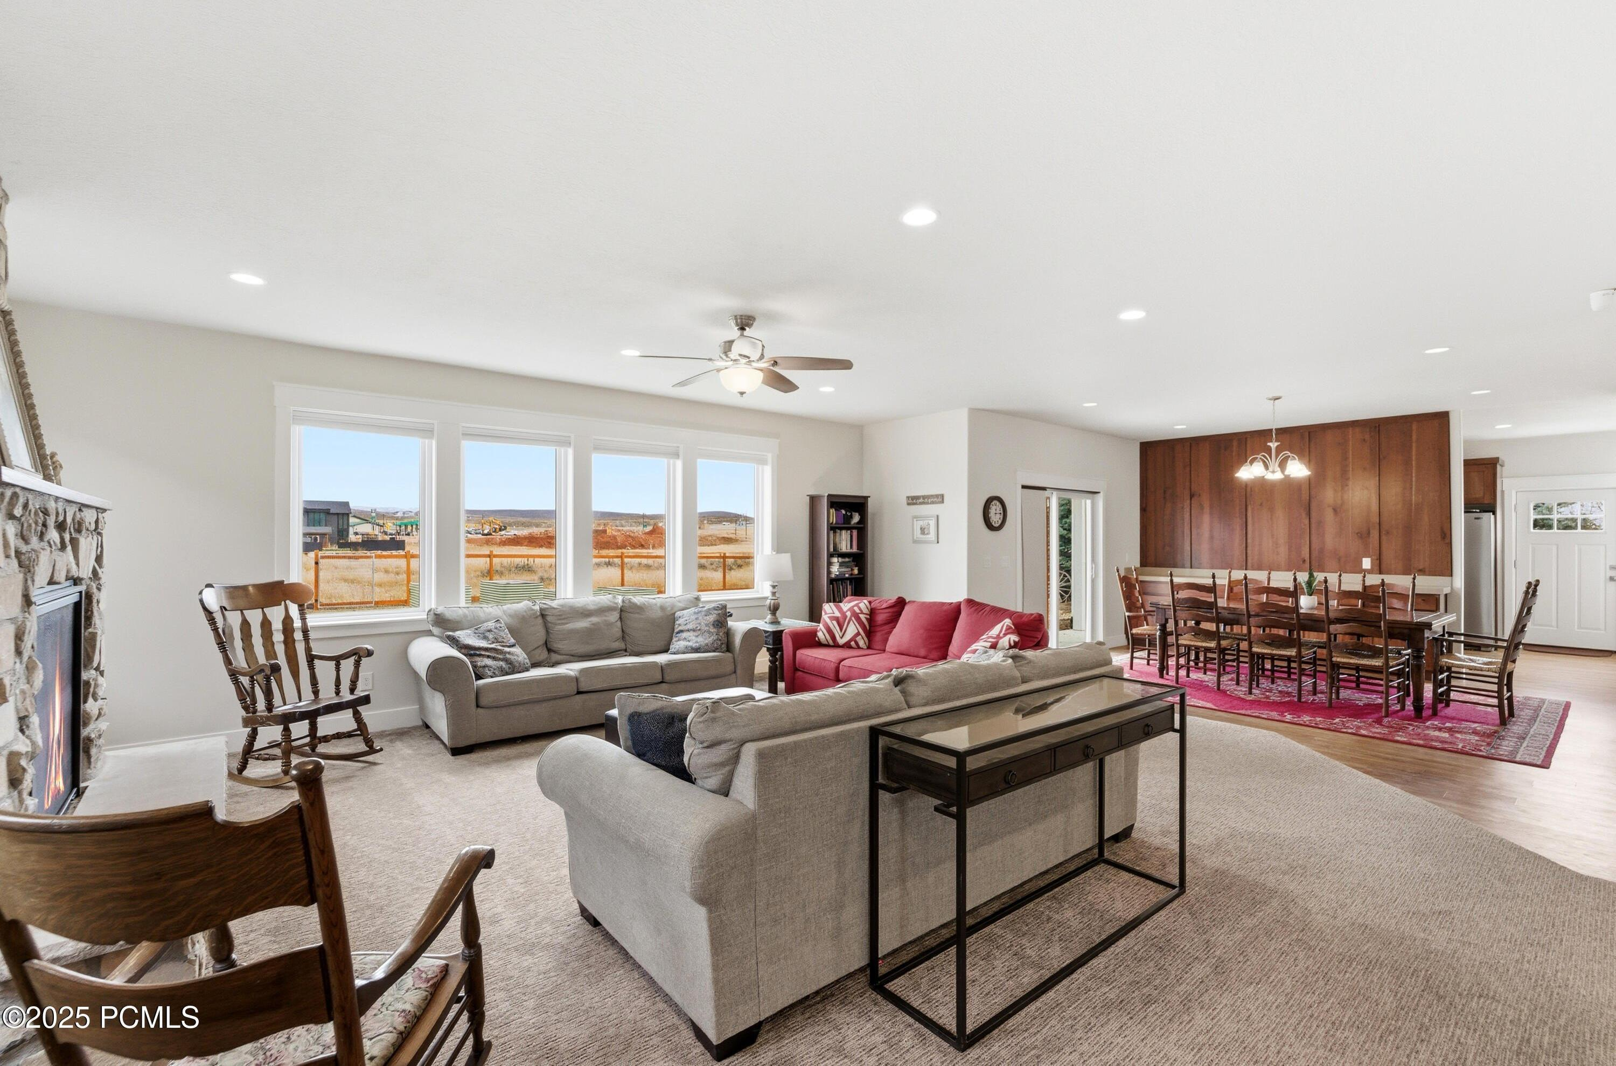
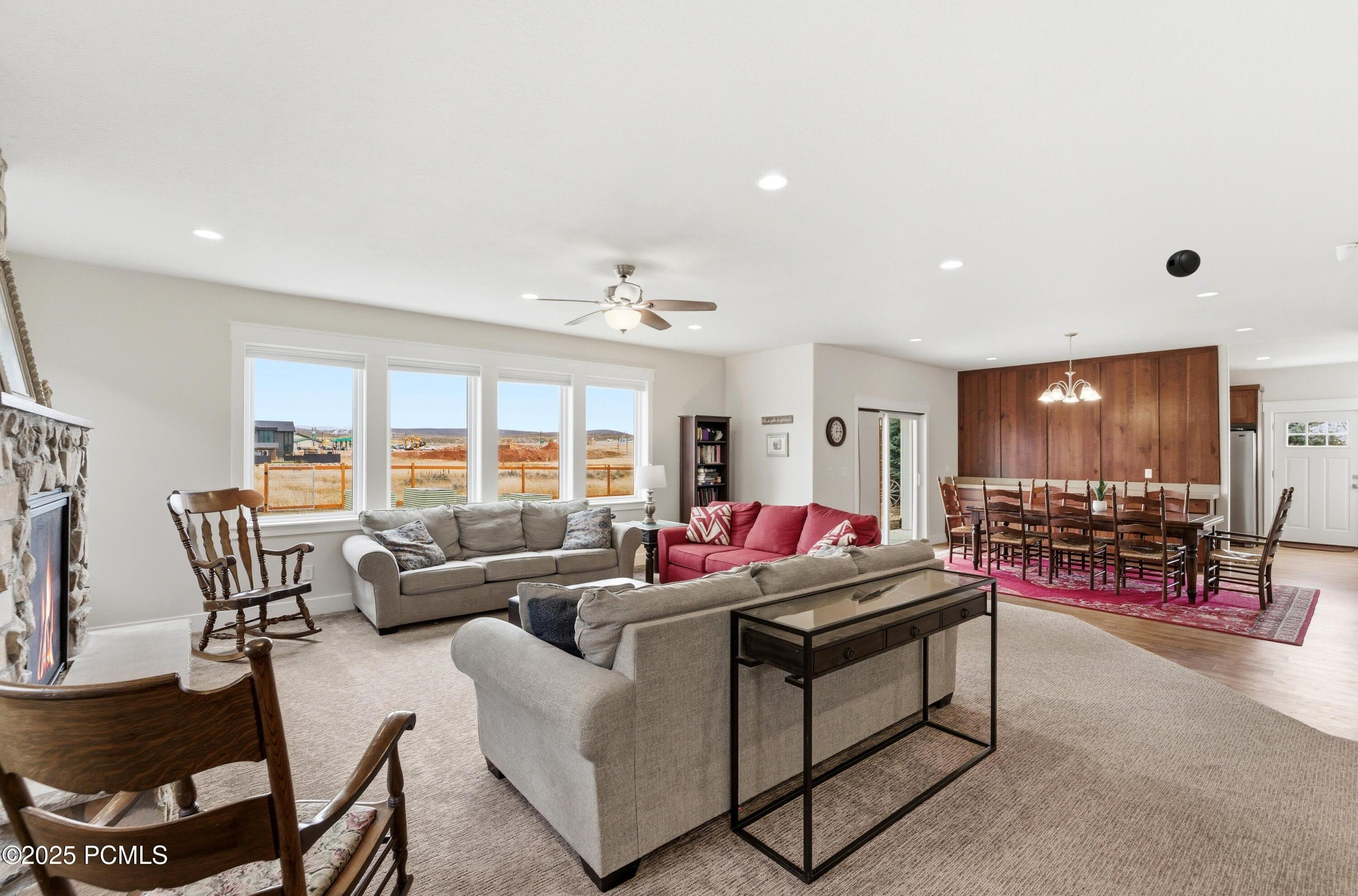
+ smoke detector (1183, 263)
